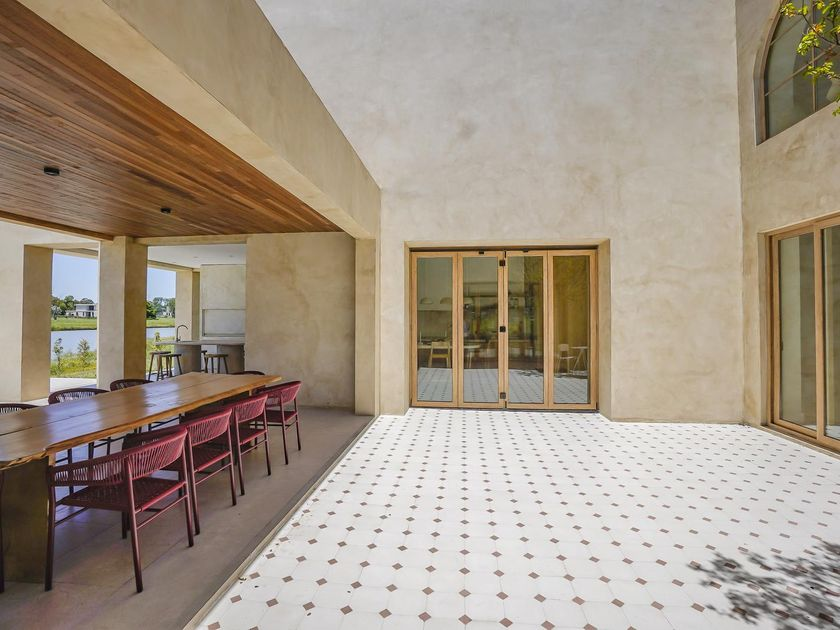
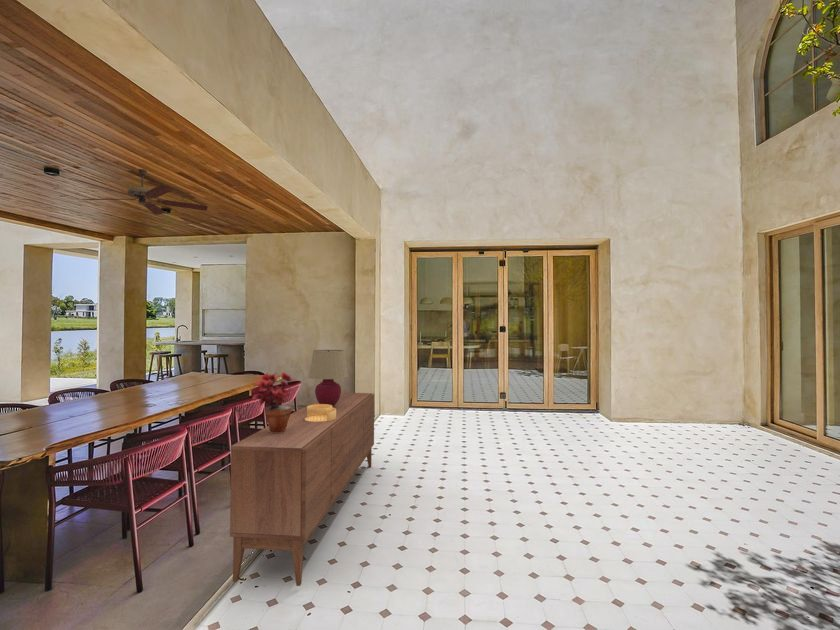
+ architectural model (320, 412)
+ ceiling fan (146, 188)
+ table lamp (328, 378)
+ sideboard (322, 460)
+ potted plant (274, 402)
